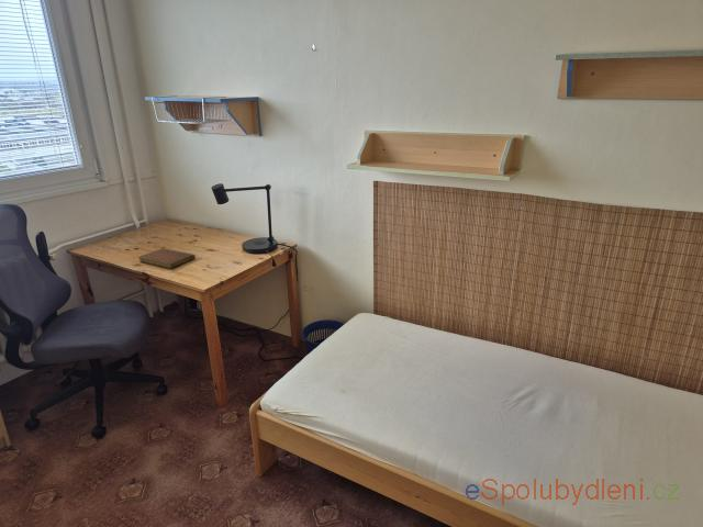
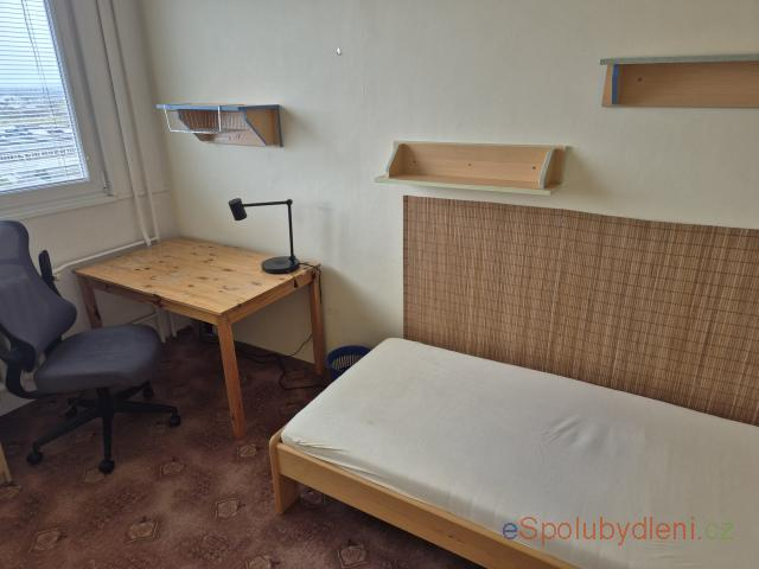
- notebook (167, 257)
